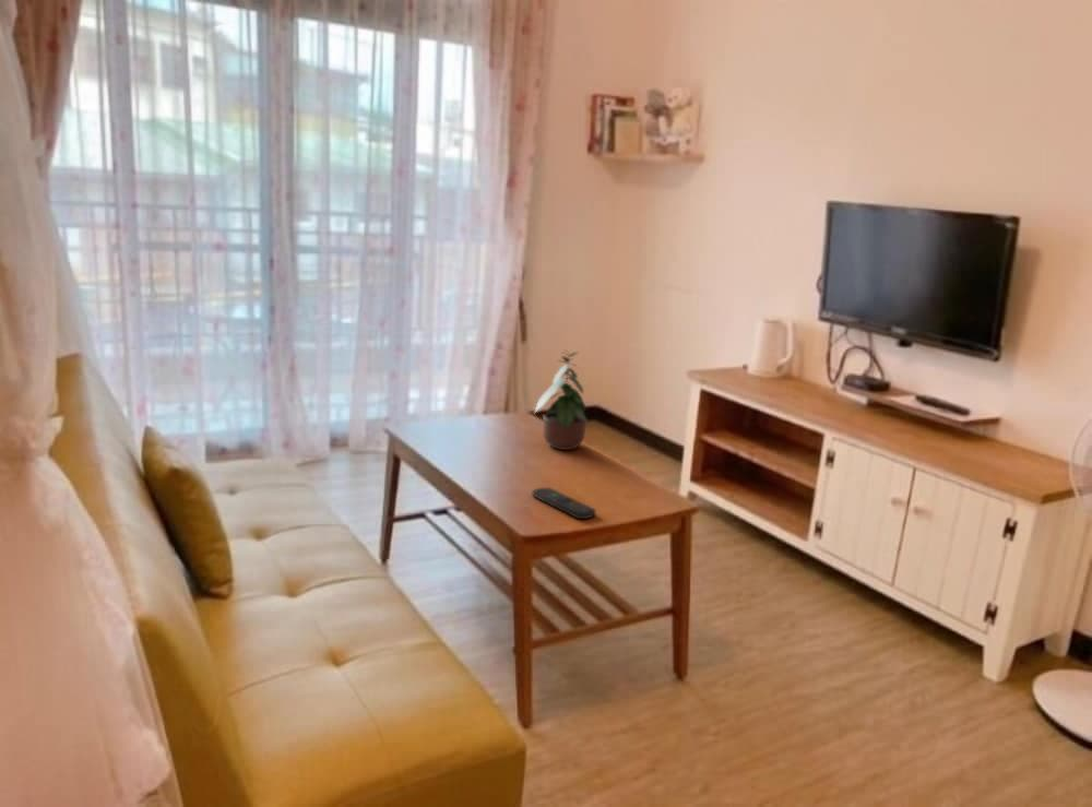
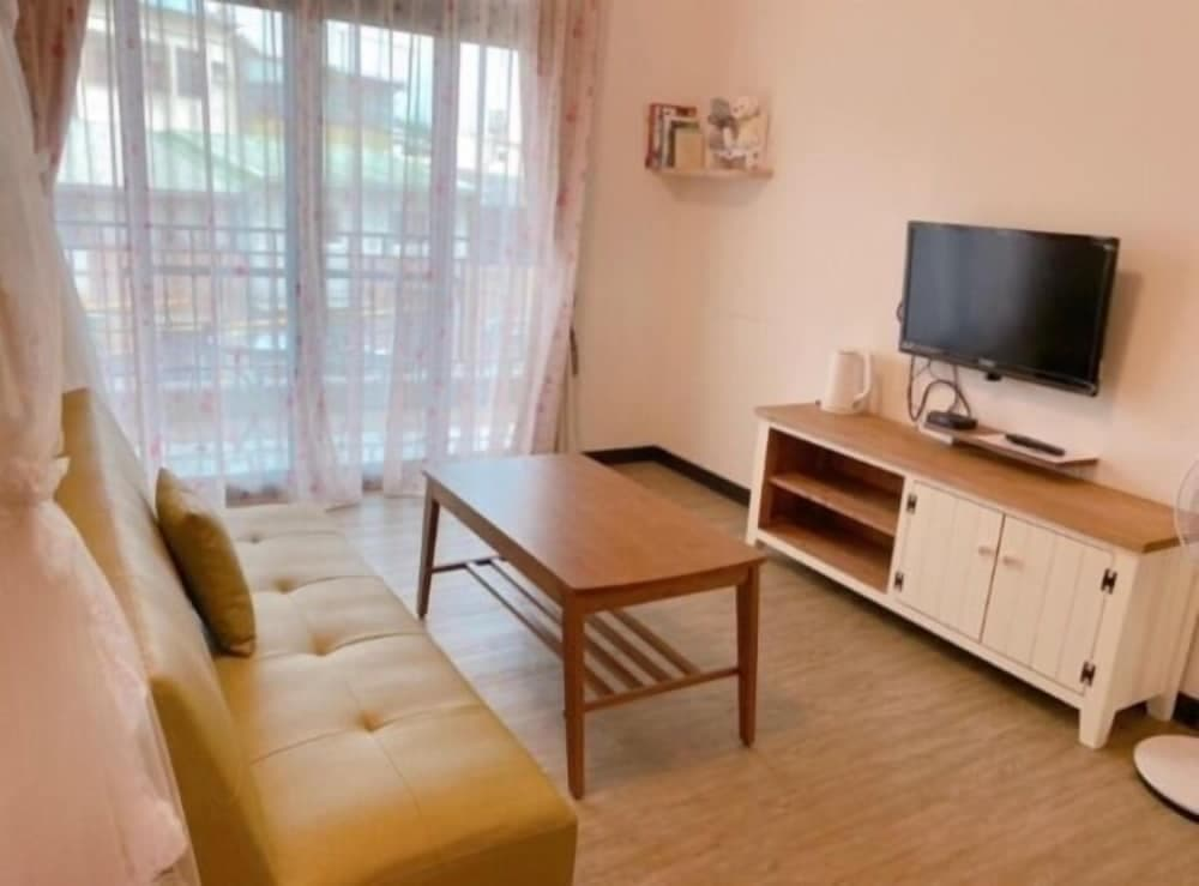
- potted plant (562, 396)
- remote control (562, 501)
